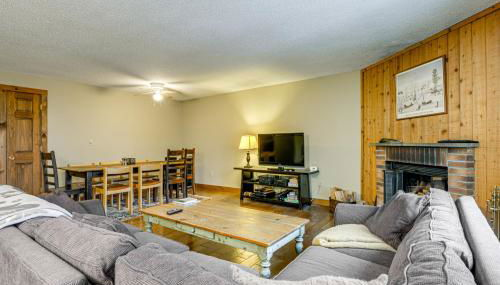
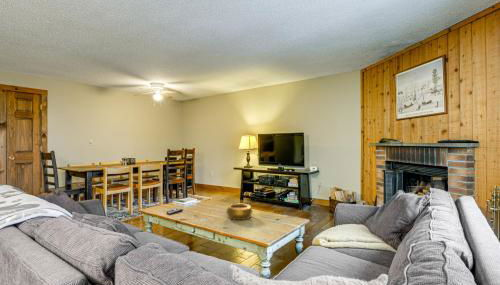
+ decorative bowl (239, 211)
